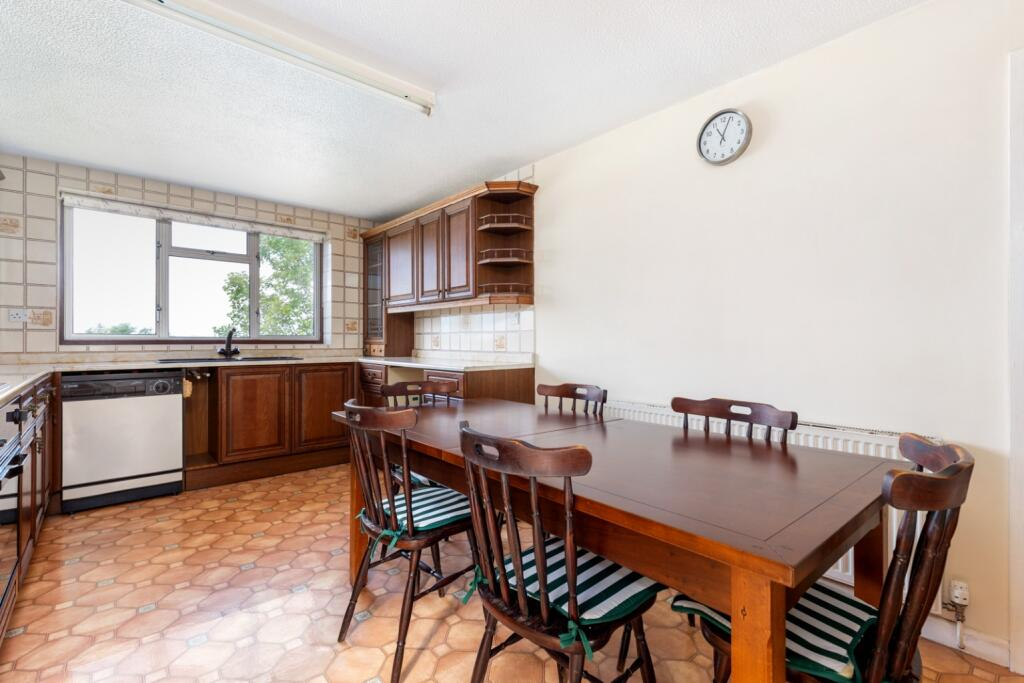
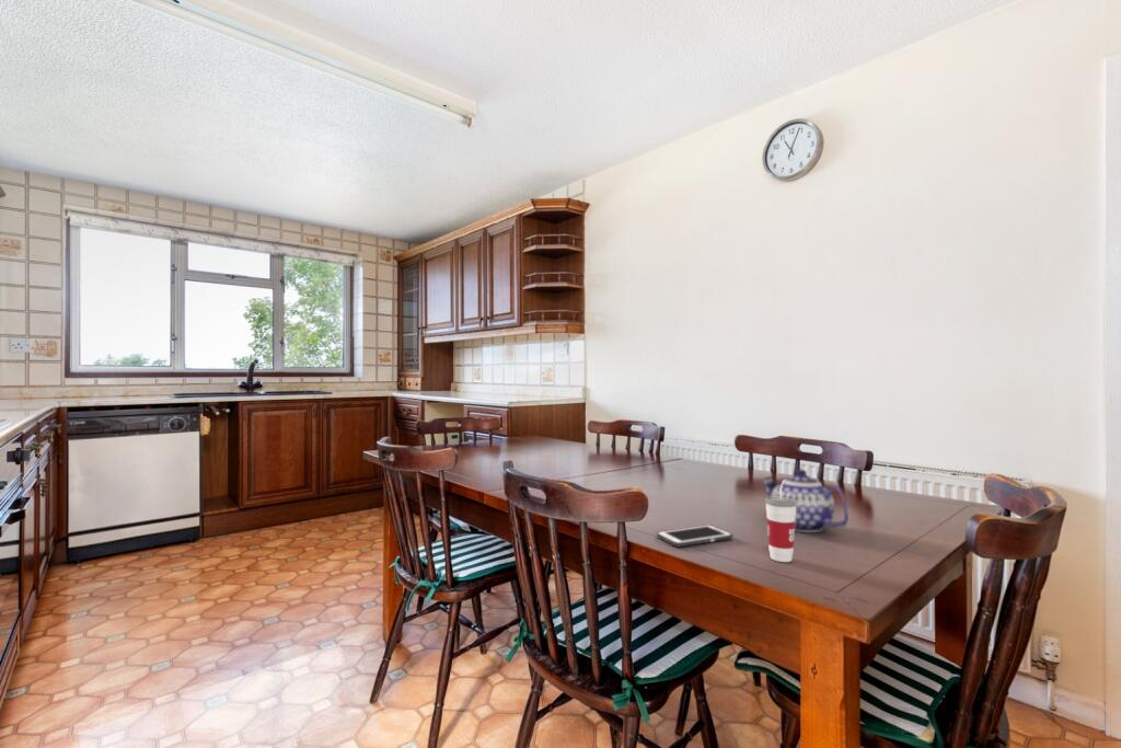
+ cup (781, 518)
+ teapot (802, 498)
+ cell phone (694, 534)
